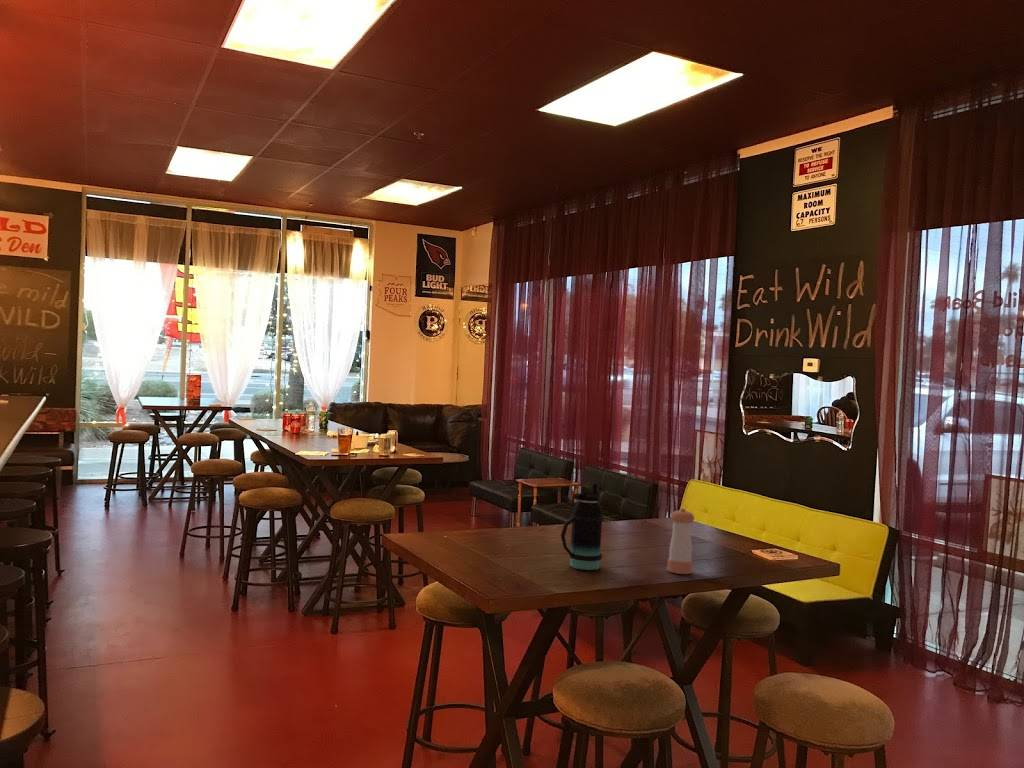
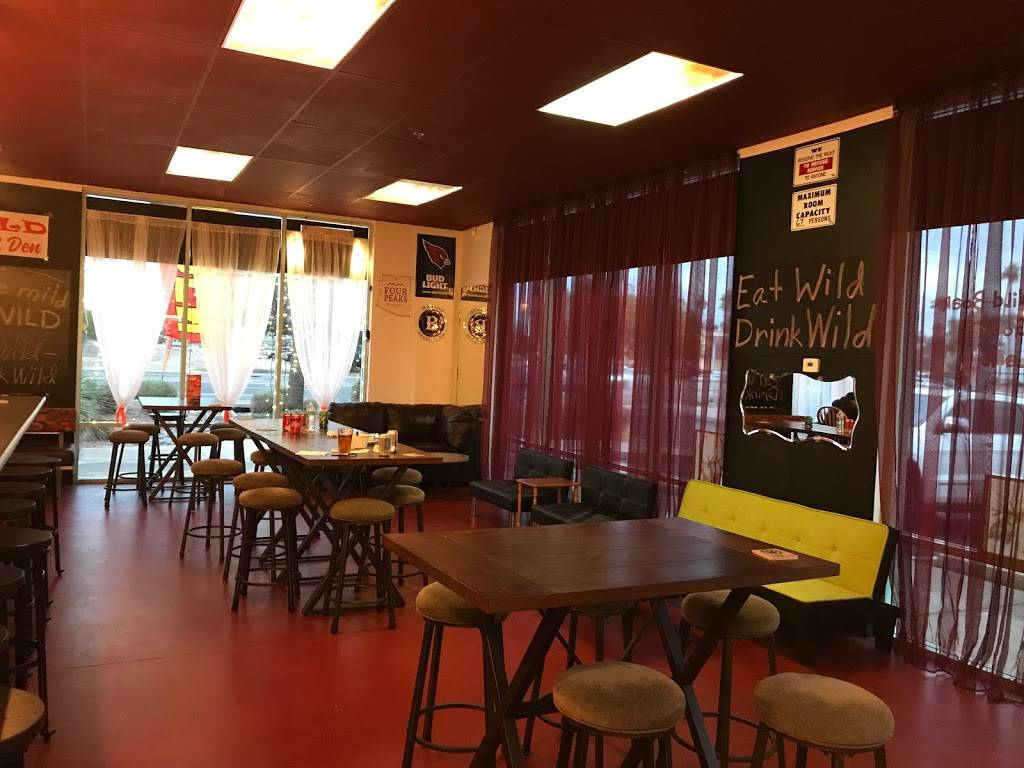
- bottle (581, 525)
- pepper shaker (681, 539)
